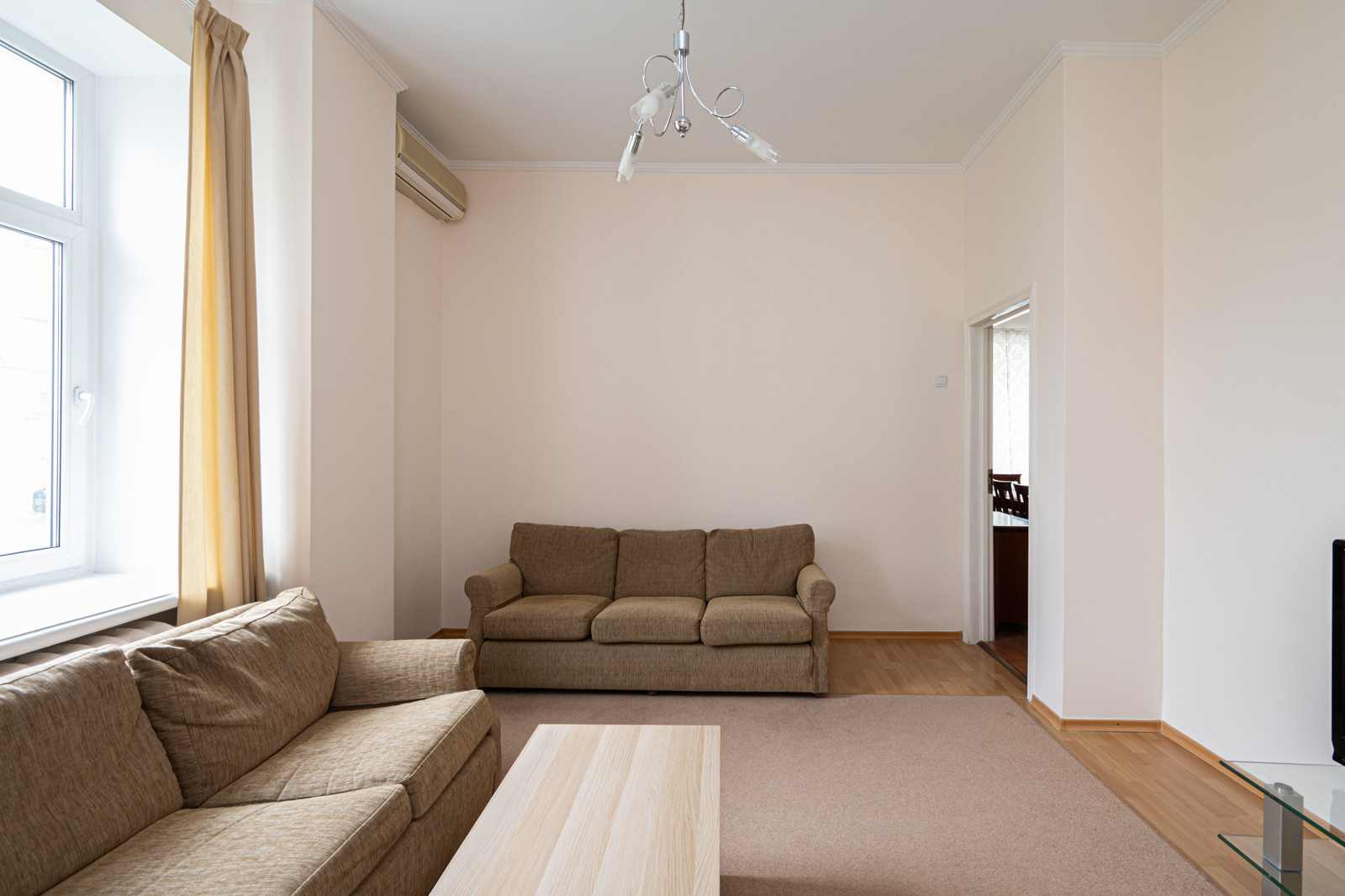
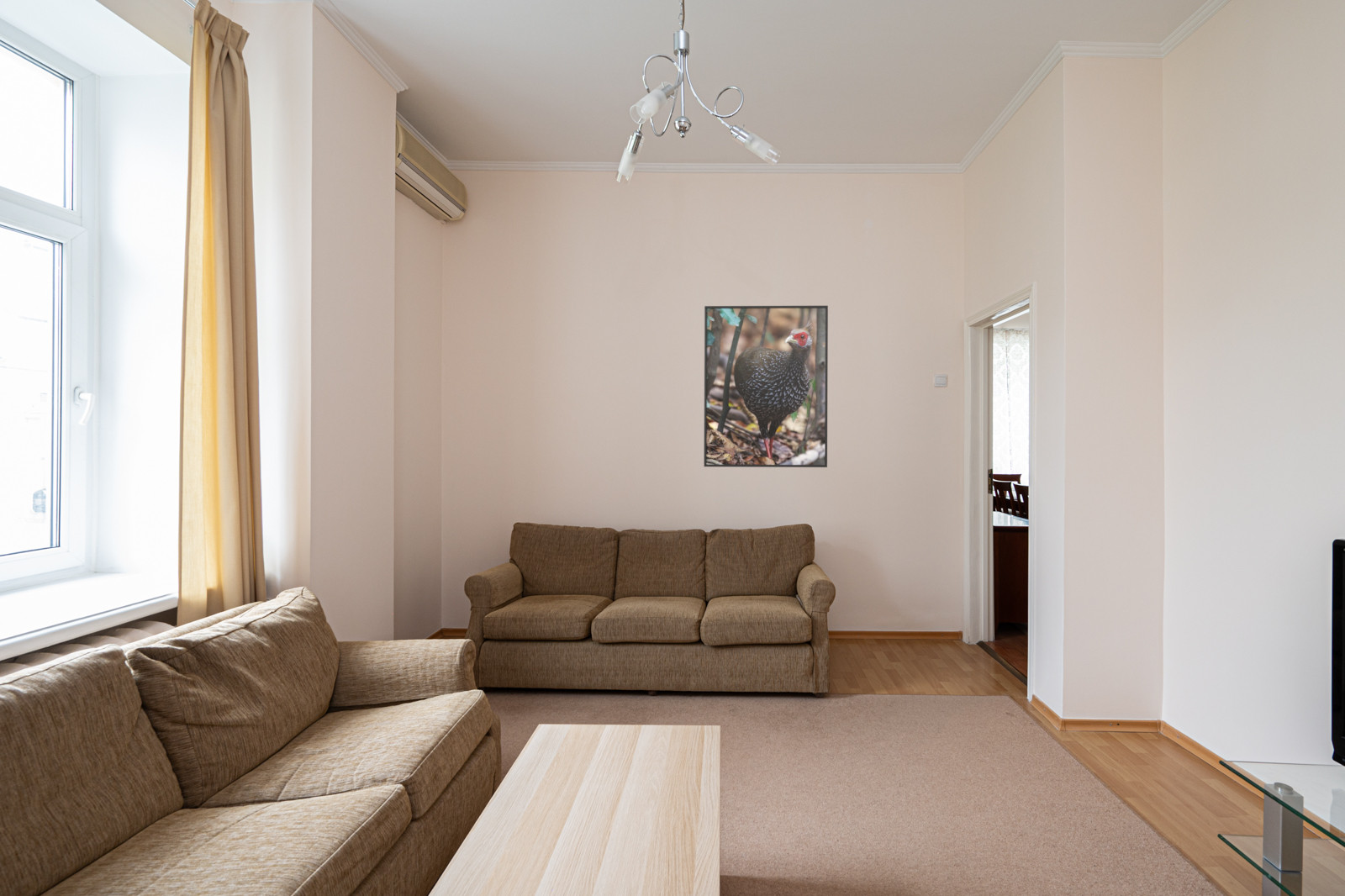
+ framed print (765, 386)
